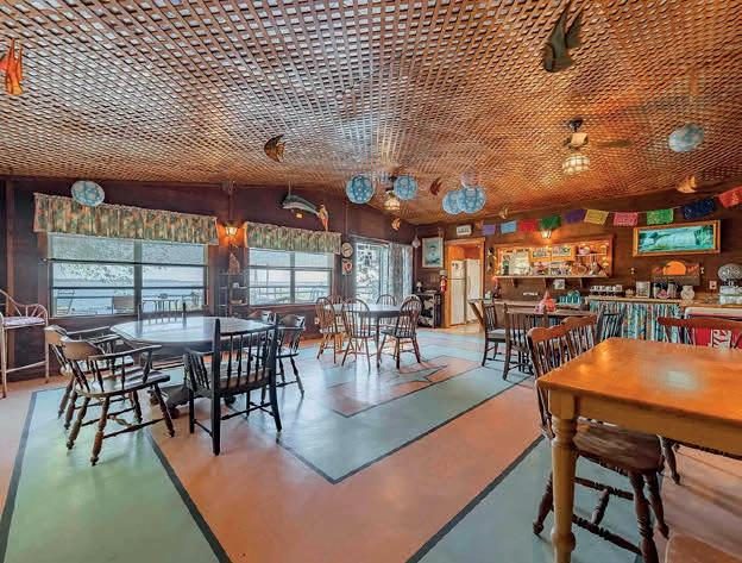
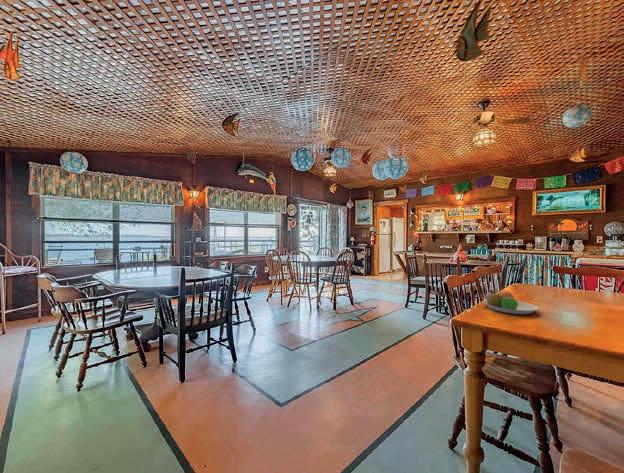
+ fruit bowl (508, 300)
